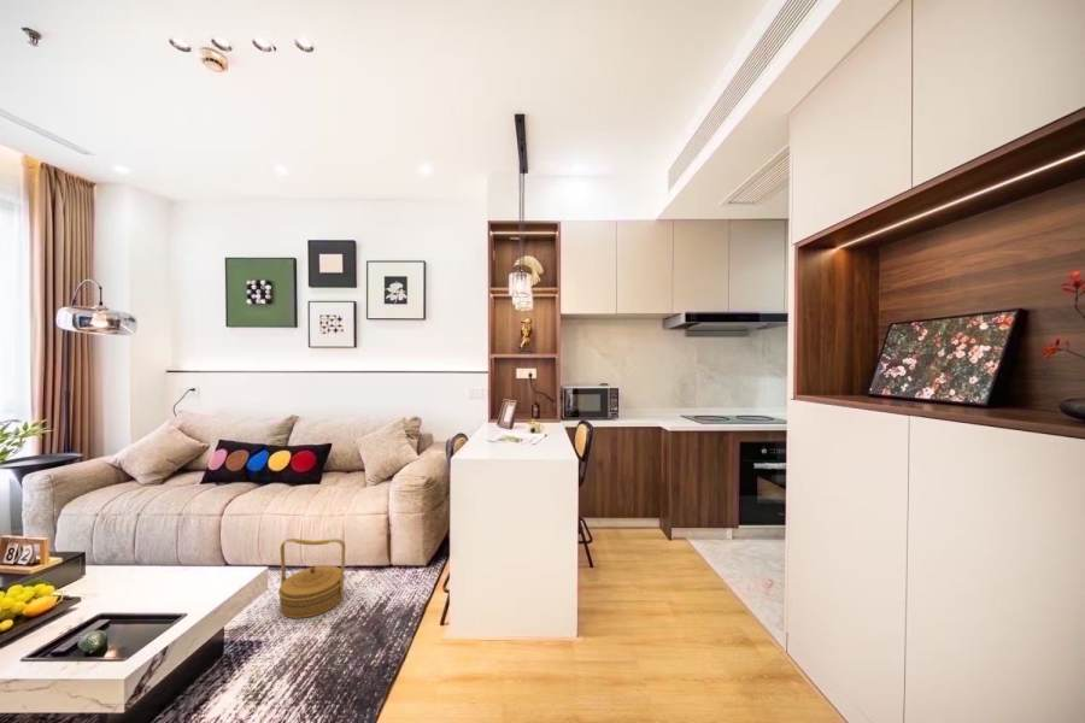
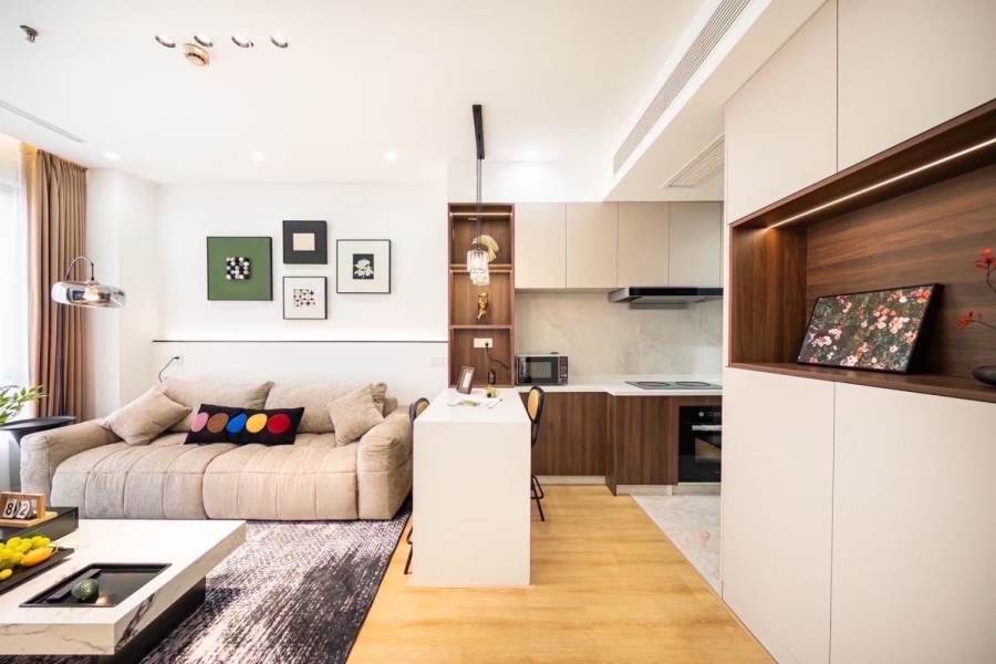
- basket (312, 570)
